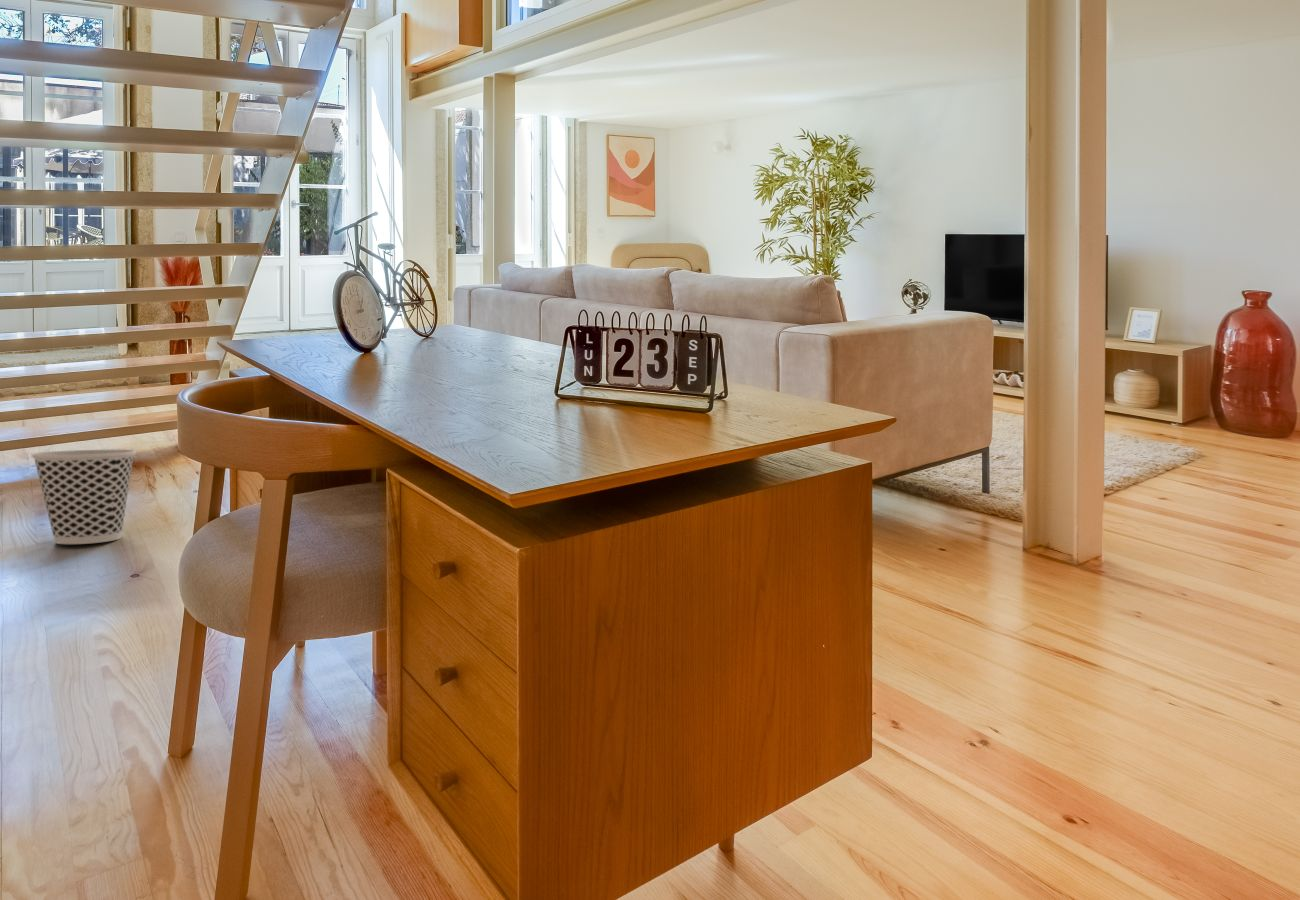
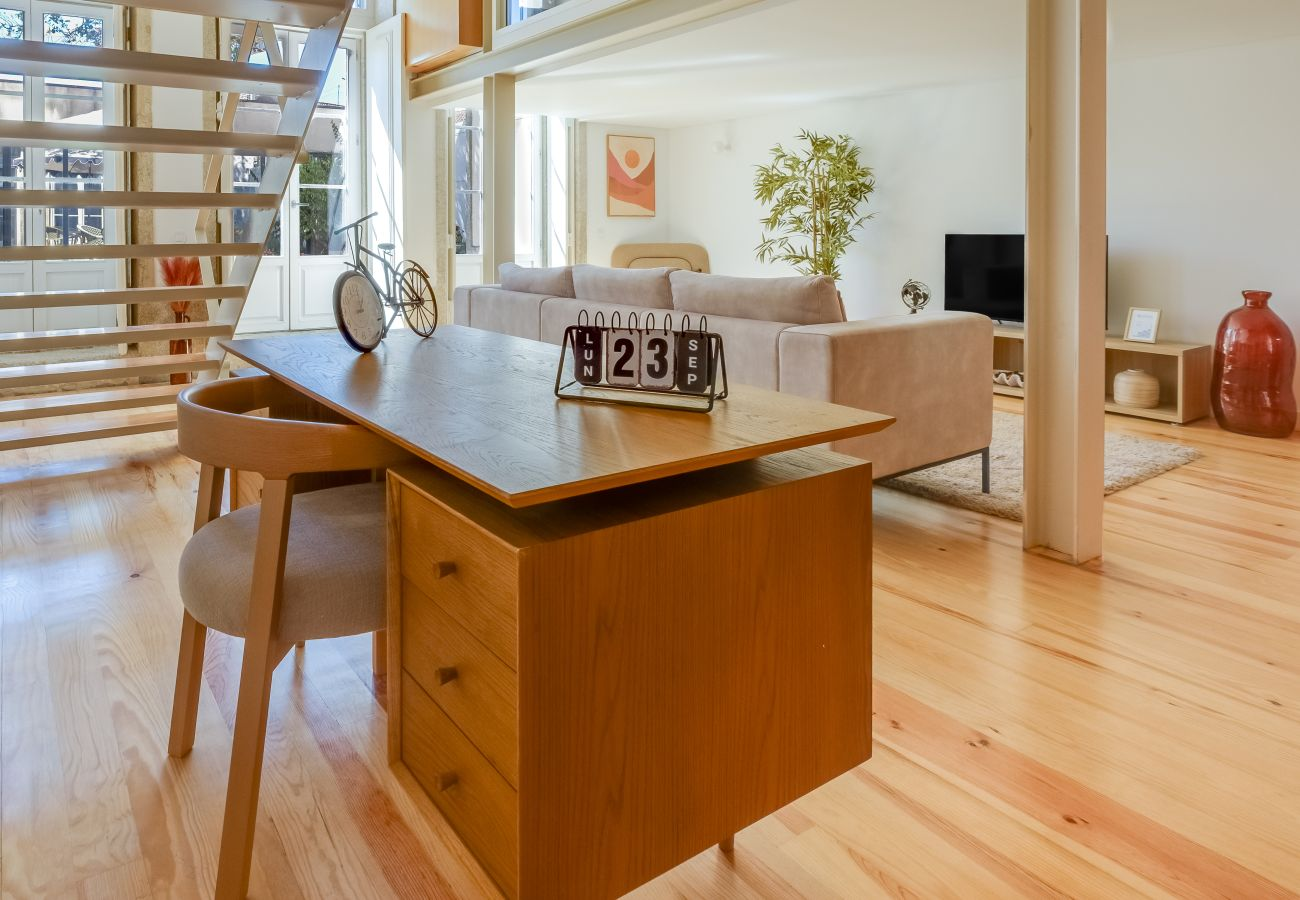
- wastebasket (86, 496)
